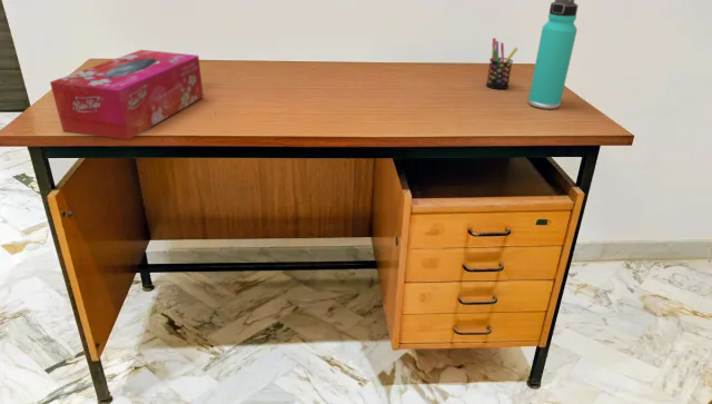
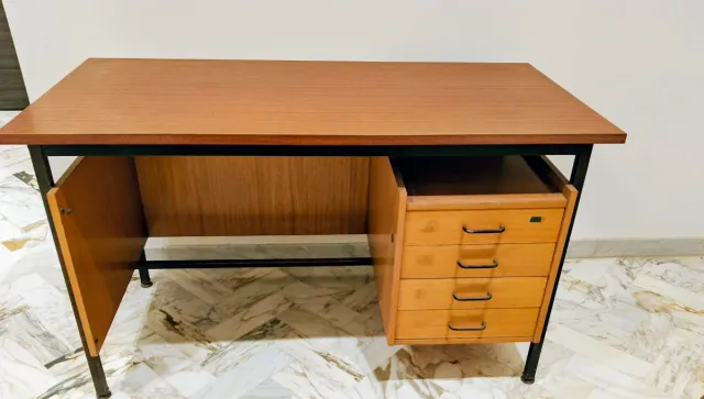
- tissue box (135, 90)
- pen holder (497, 63)
- thermos bottle (554, 51)
